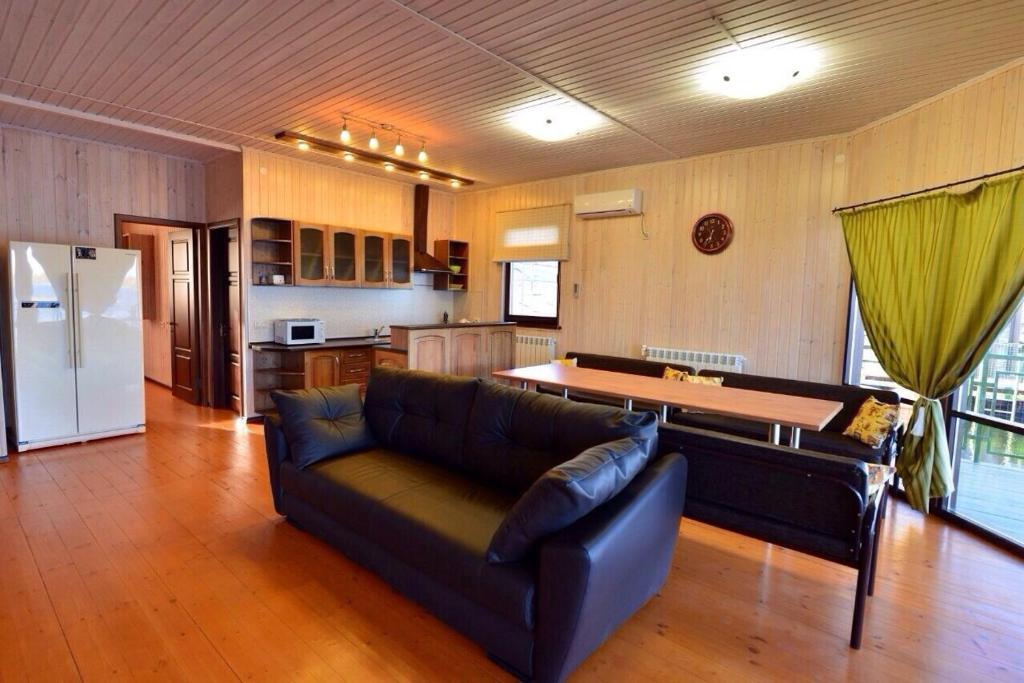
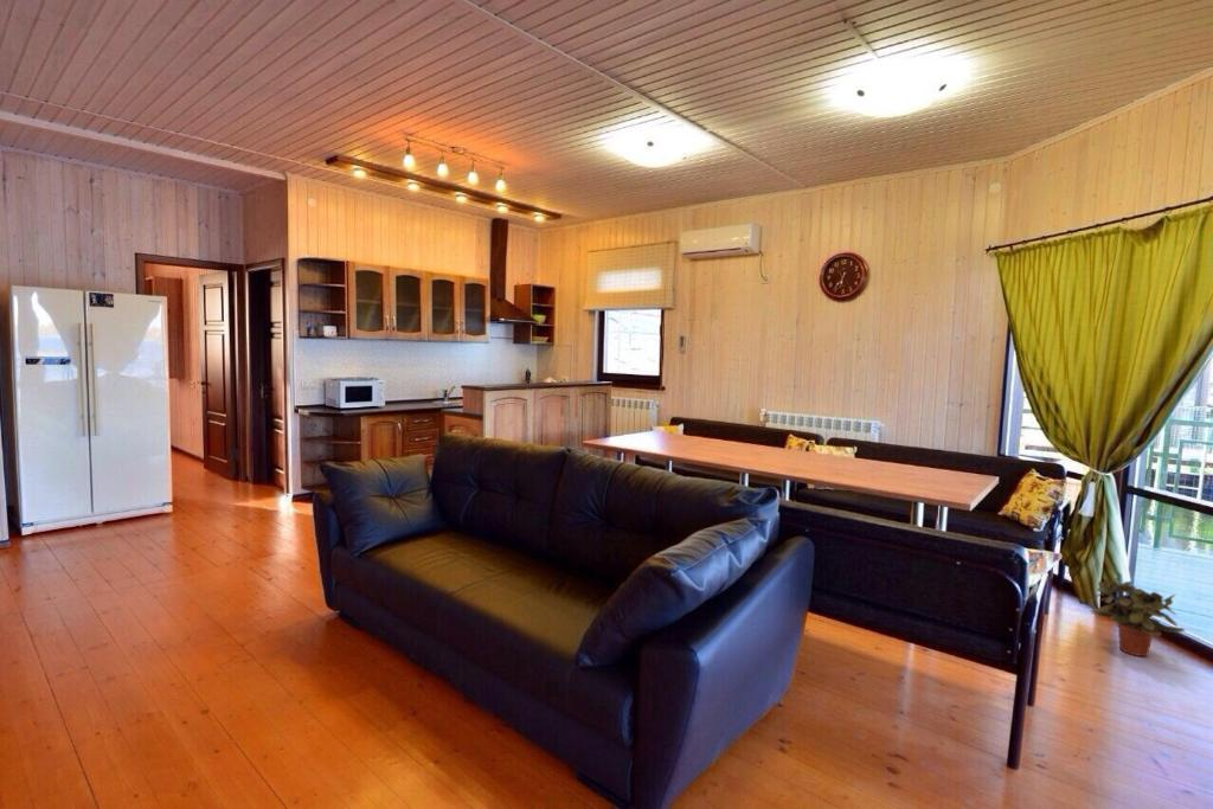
+ potted plant (1137, 617)
